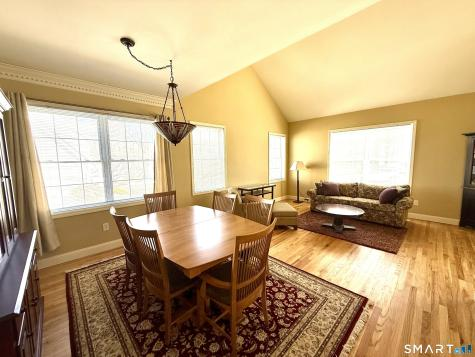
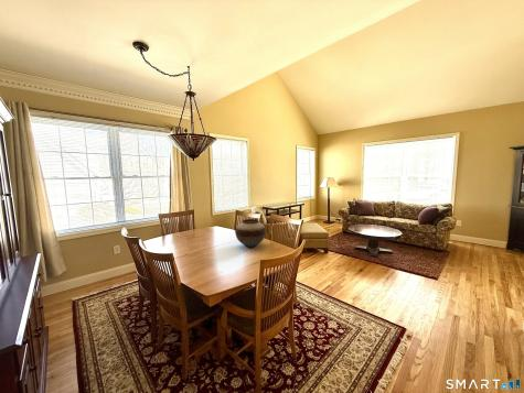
+ vase (250, 232)
